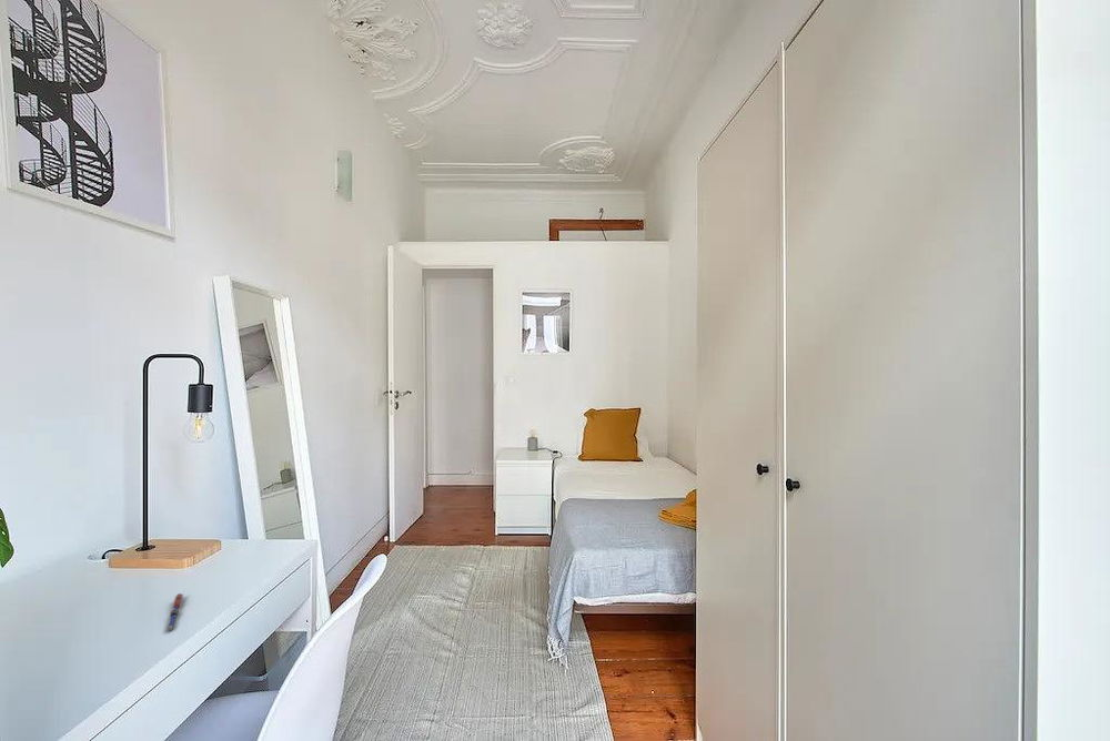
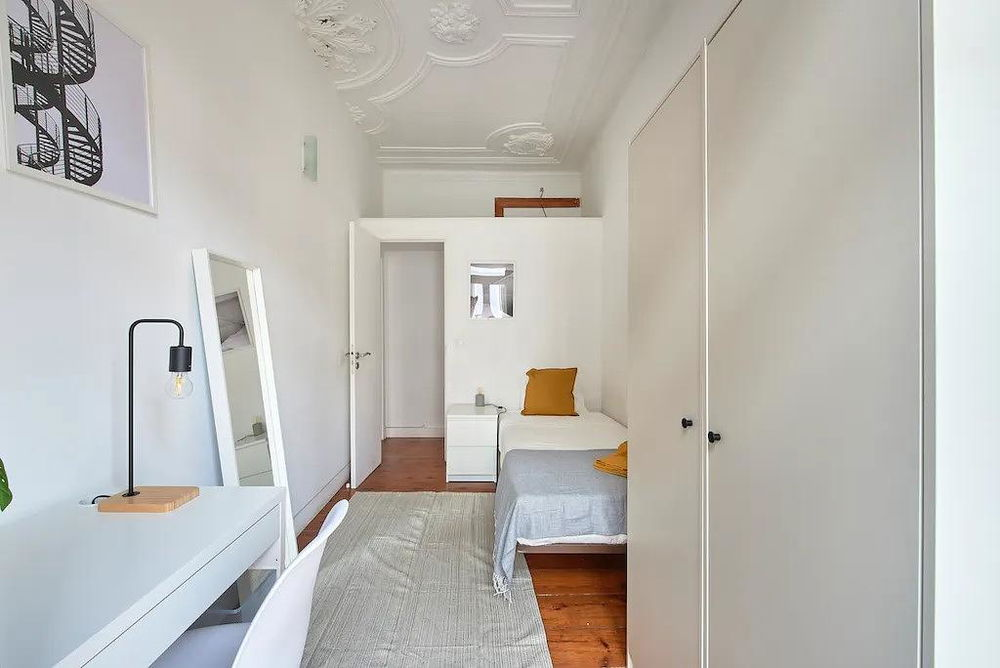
- pen (174, 610)
